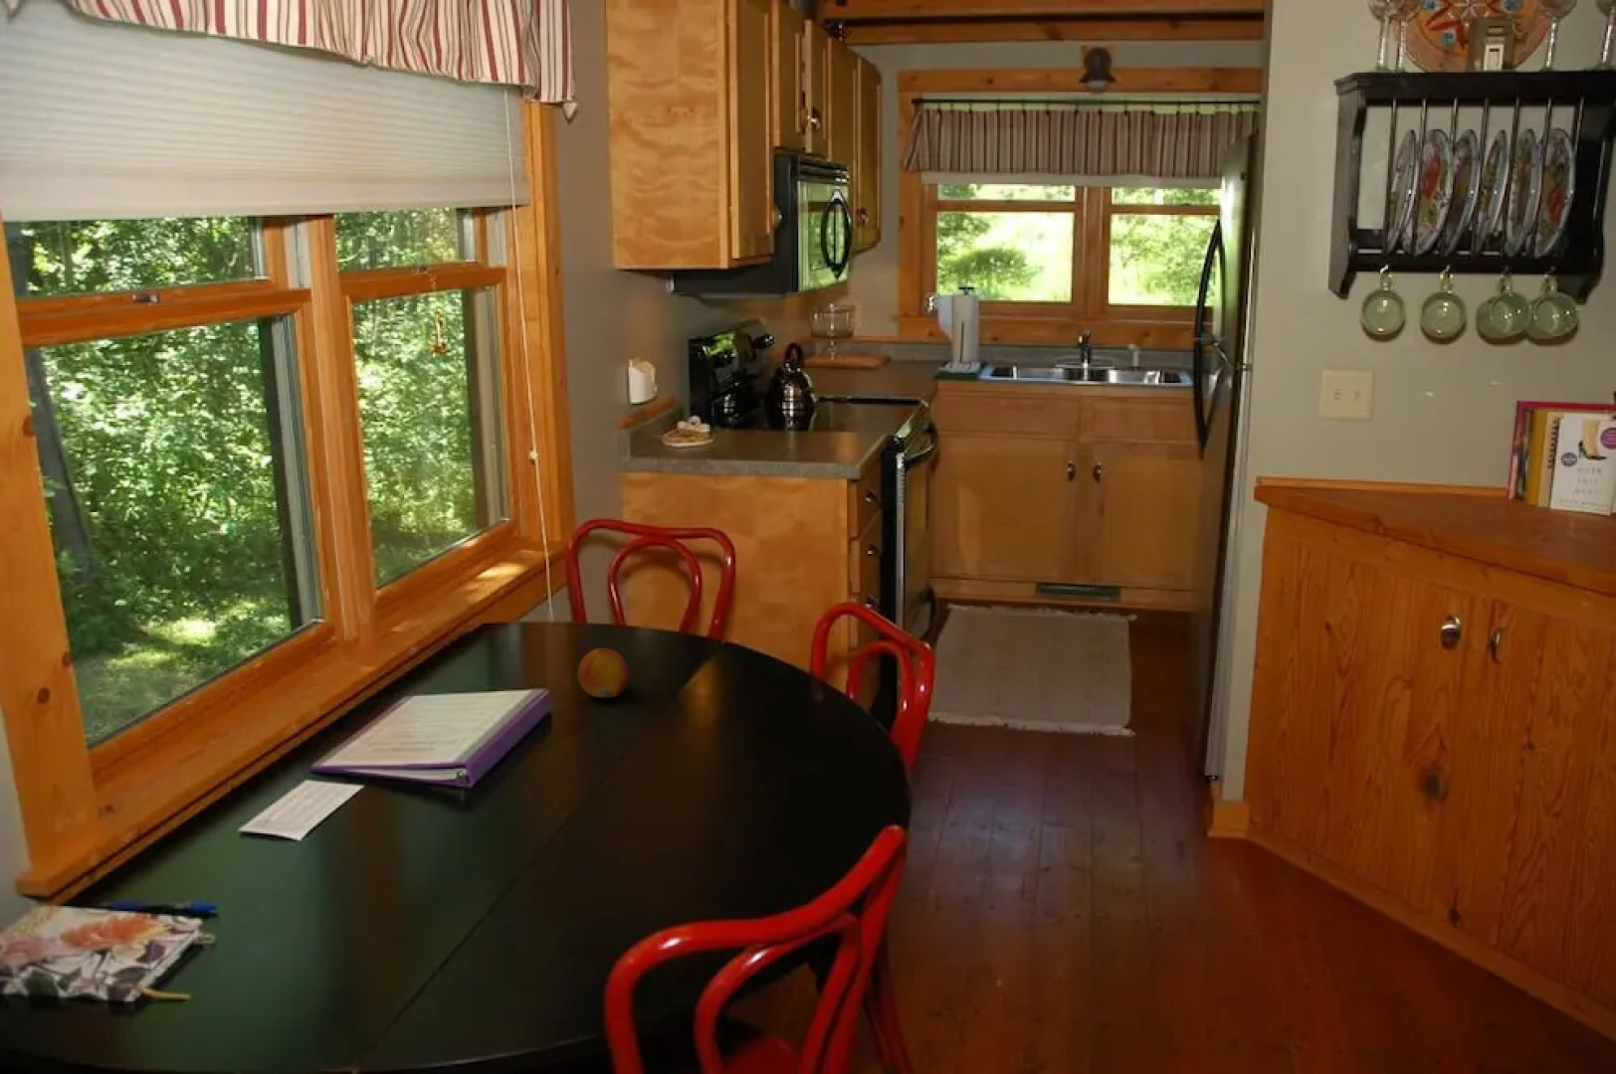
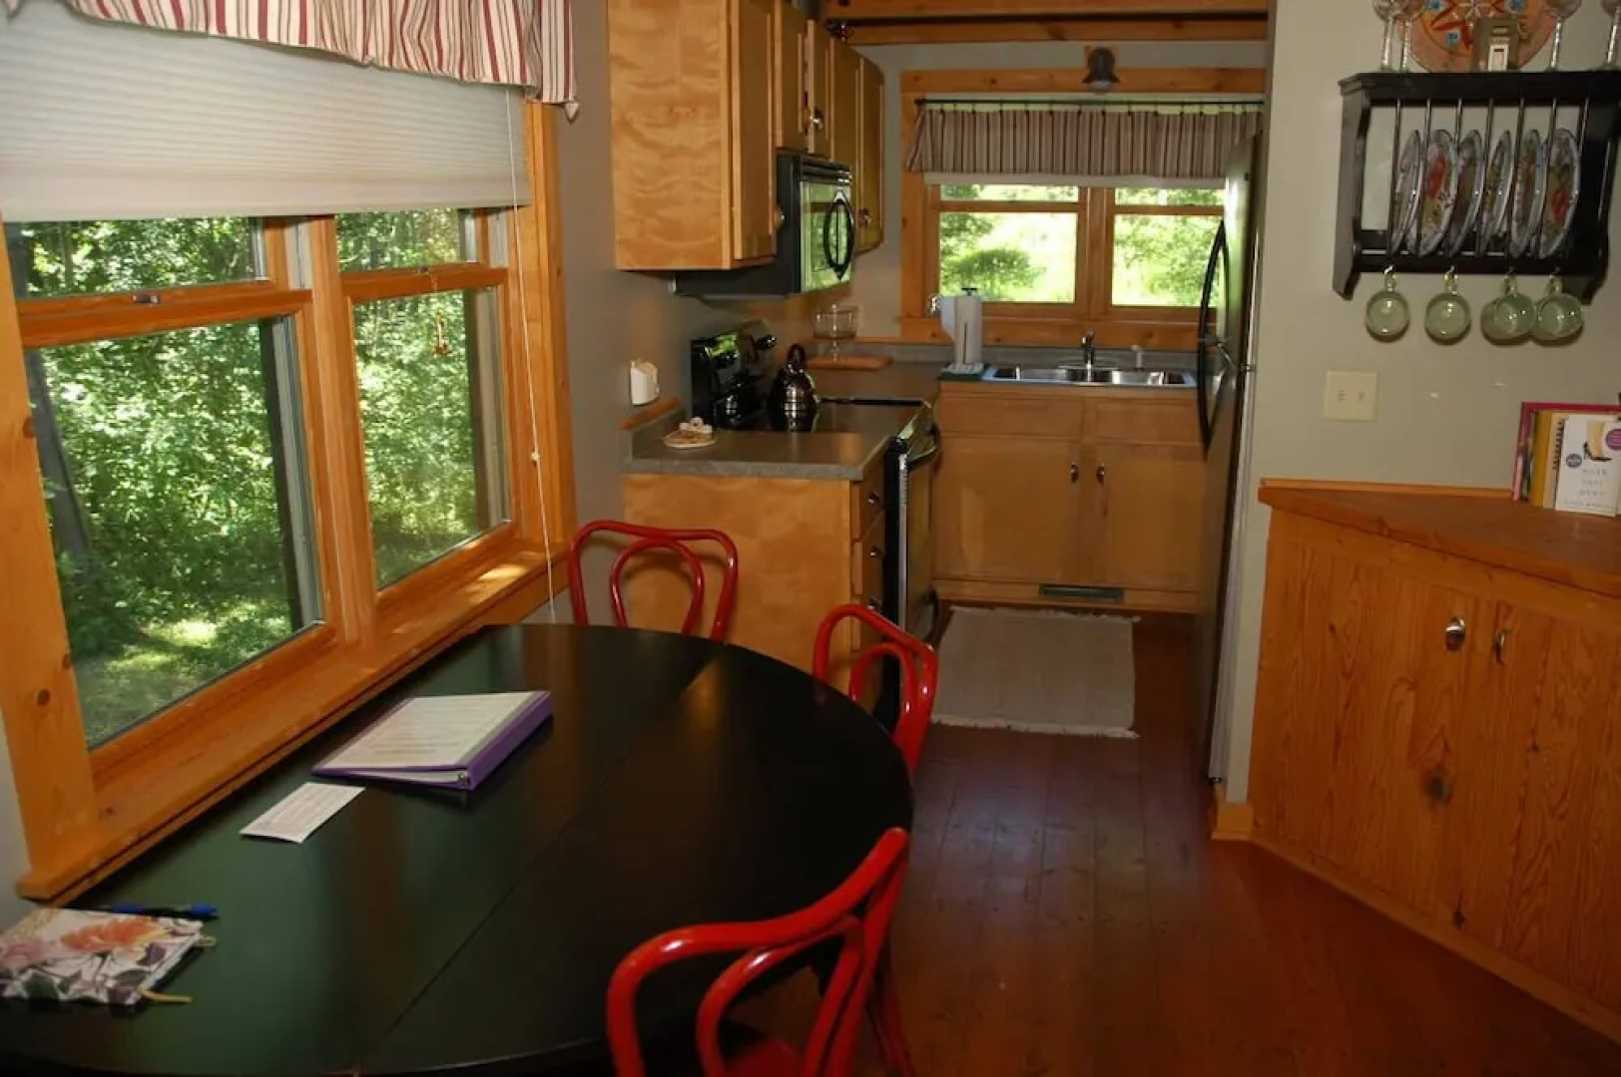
- fruit (603, 671)
